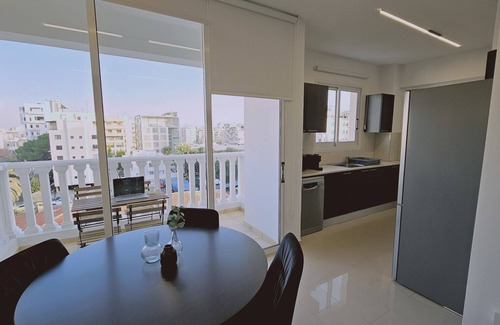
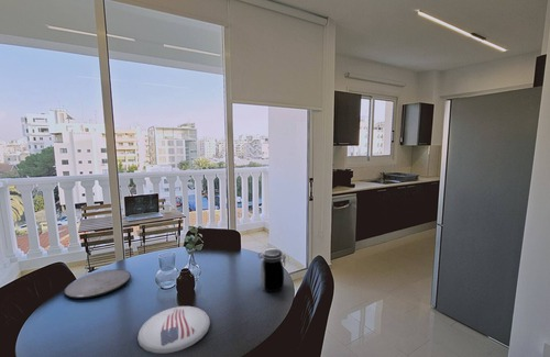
+ plate (99, 282)
+ plate (175, 325)
+ jar (272, 269)
